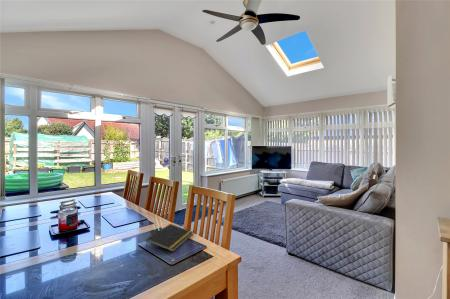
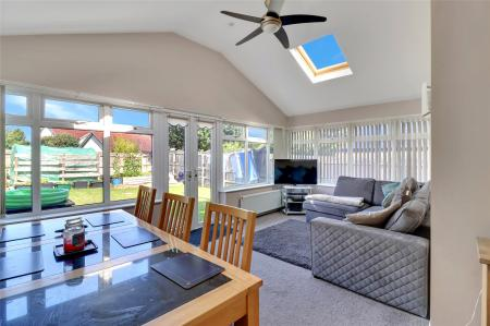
- notepad (171, 236)
